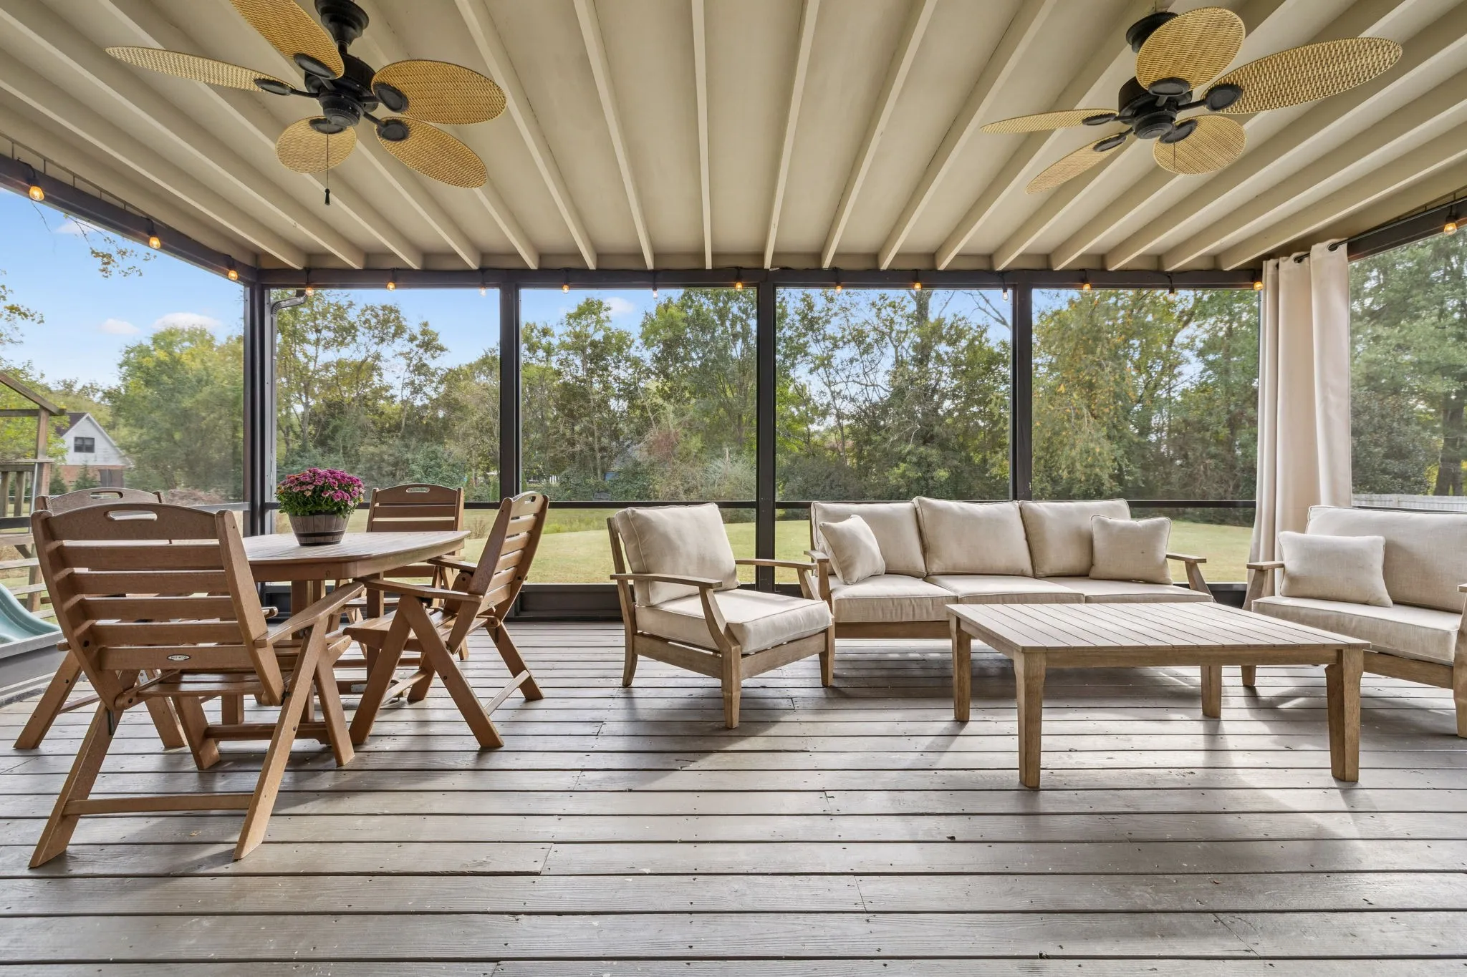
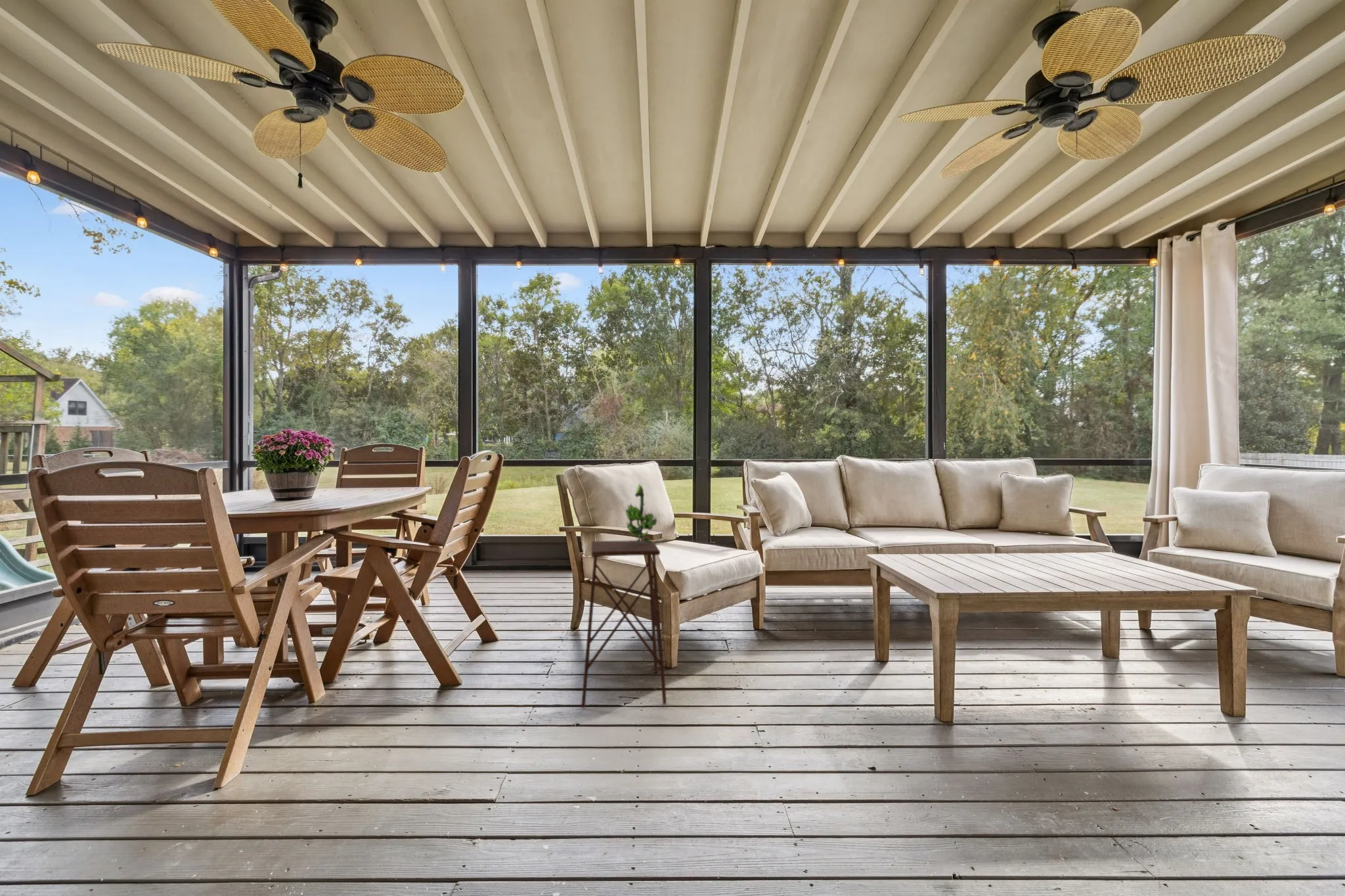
+ banana bunch (638, 513)
+ side table (623, 617)
